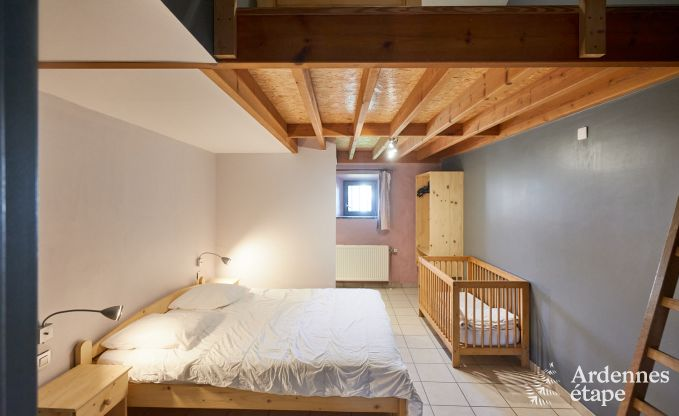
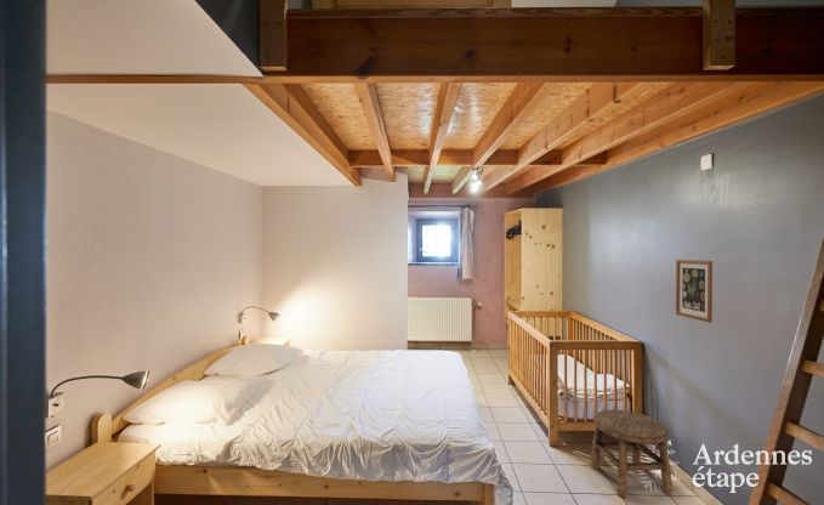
+ wall art (693, 289)
+ stool (626, 450)
